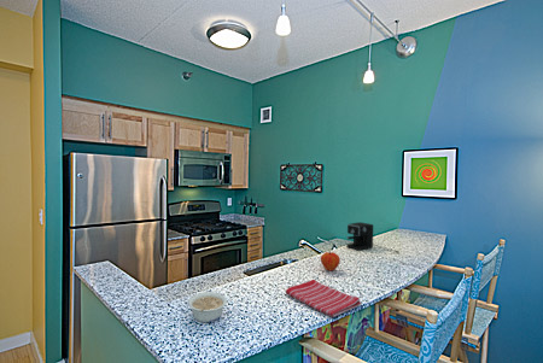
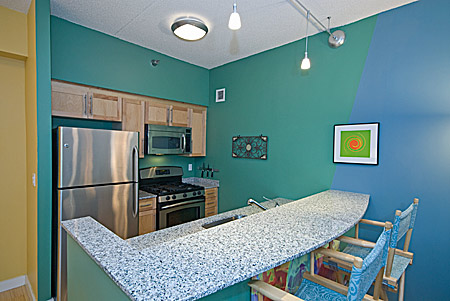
- legume (208, 306)
- dish towel (321, 295)
- fruit (329, 259)
- coffee maker (370, 238)
